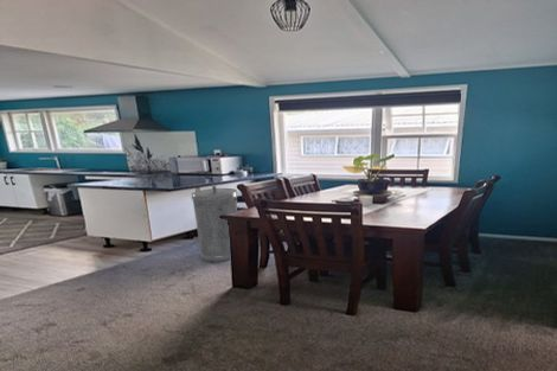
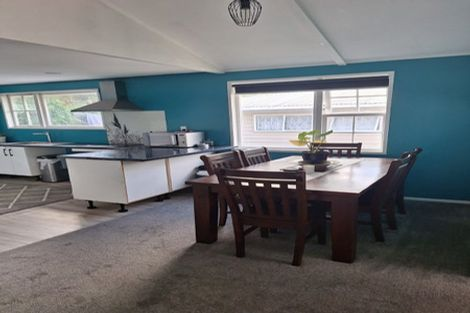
- trash can (217, 220)
